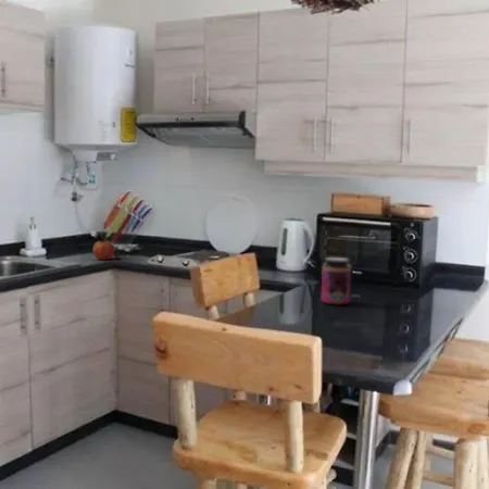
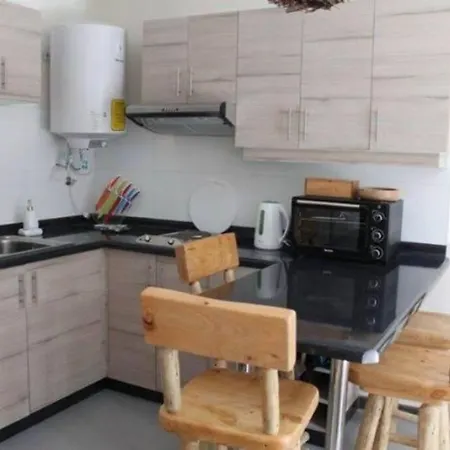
- jar (336, 280)
- fruit (103, 249)
